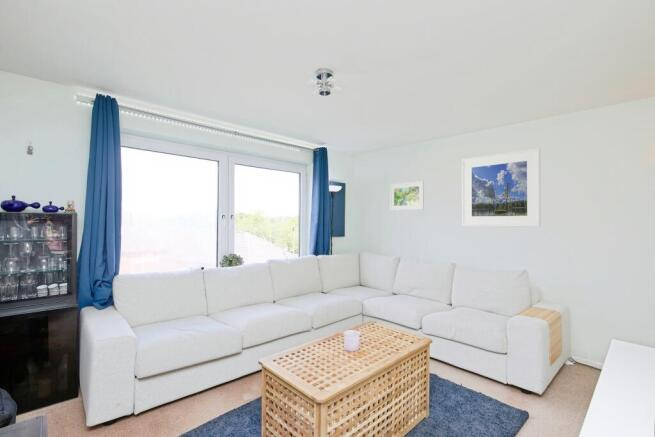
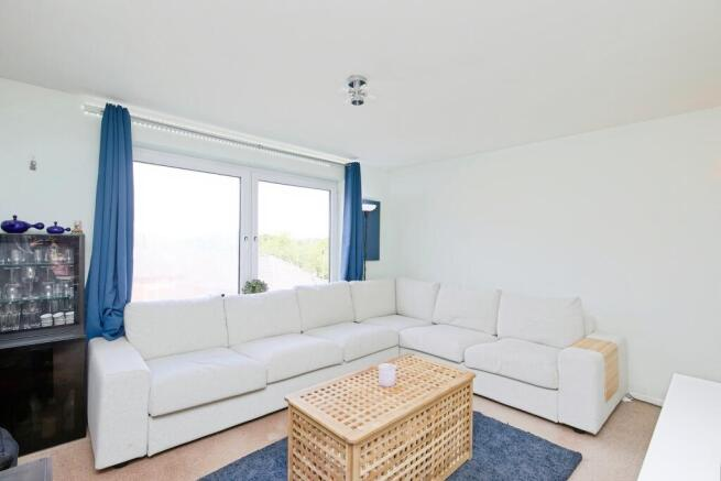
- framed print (406, 196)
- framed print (497, 190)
